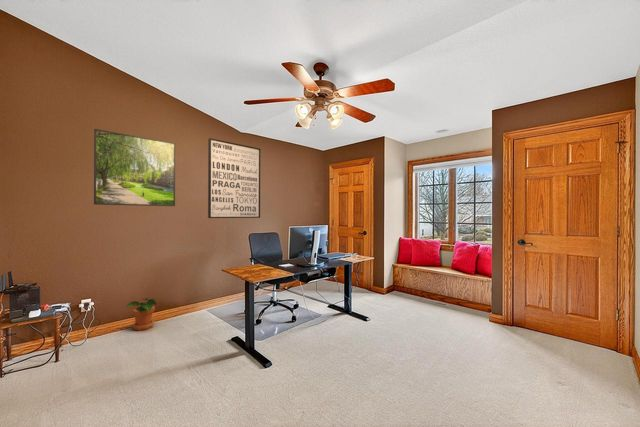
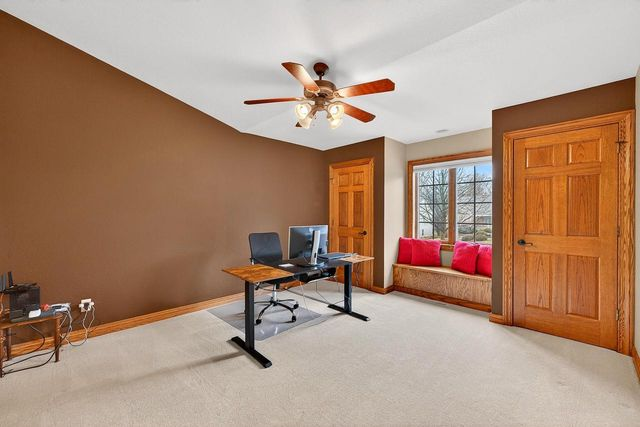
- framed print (138, 171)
- wall art (236, 180)
- potted plant (142, 314)
